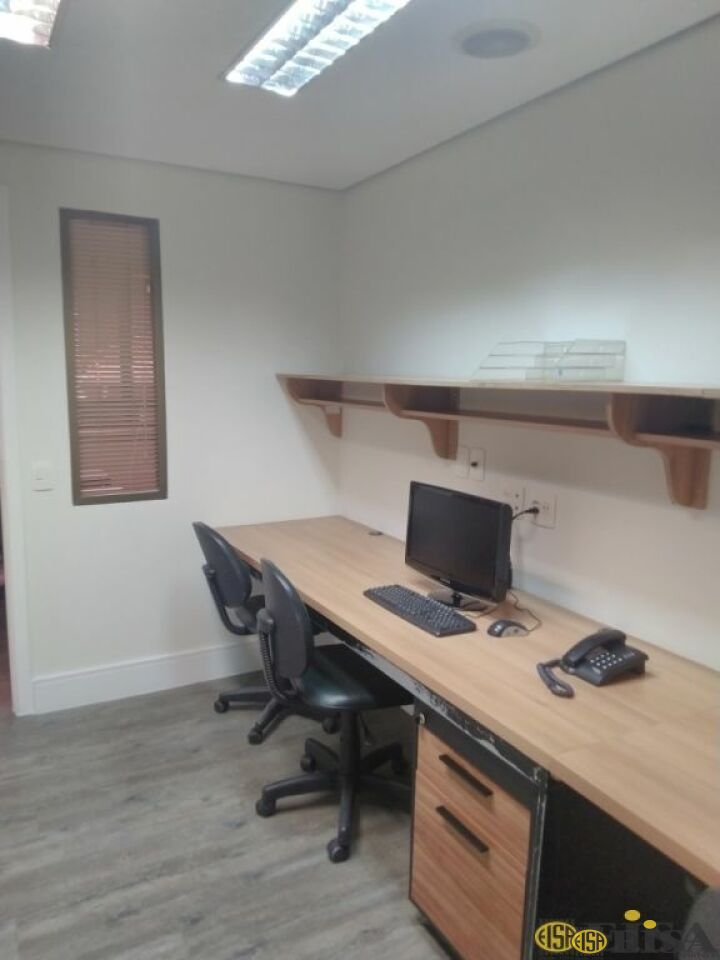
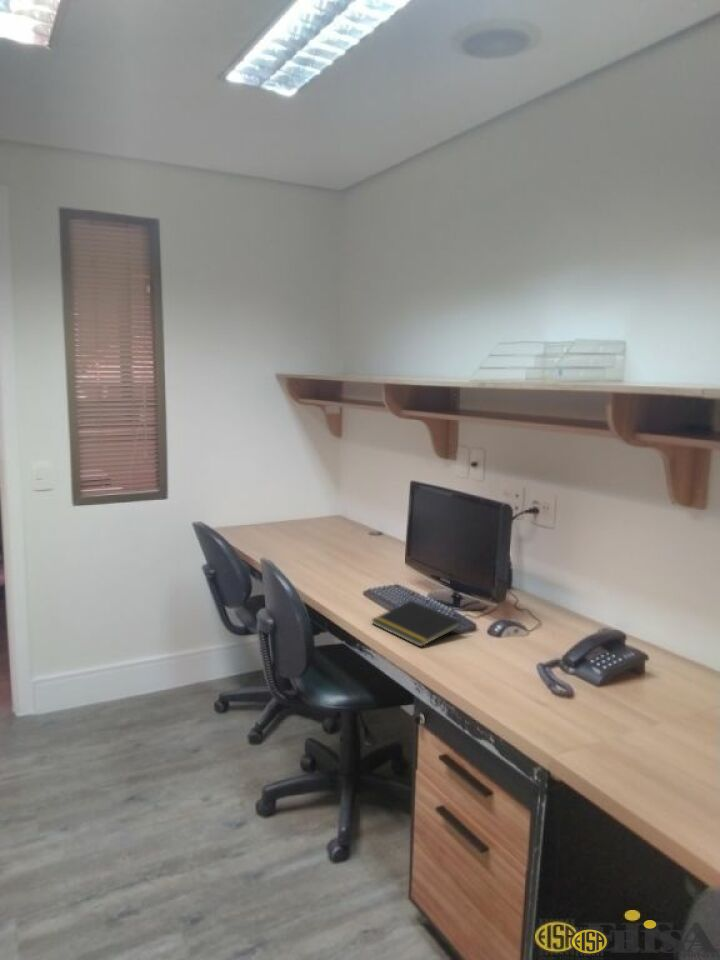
+ notepad (415, 622)
